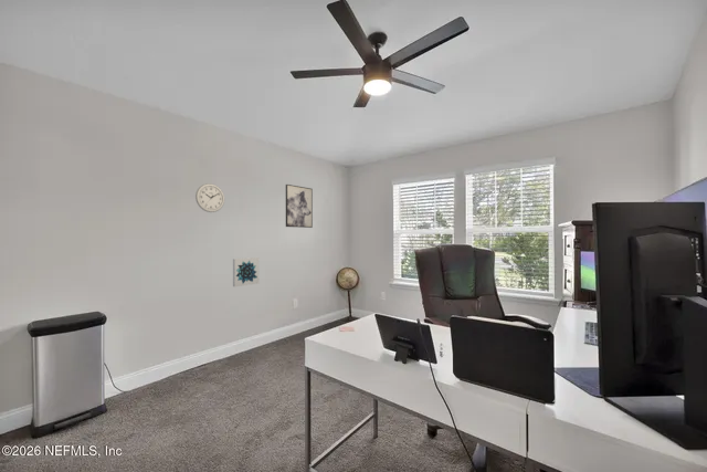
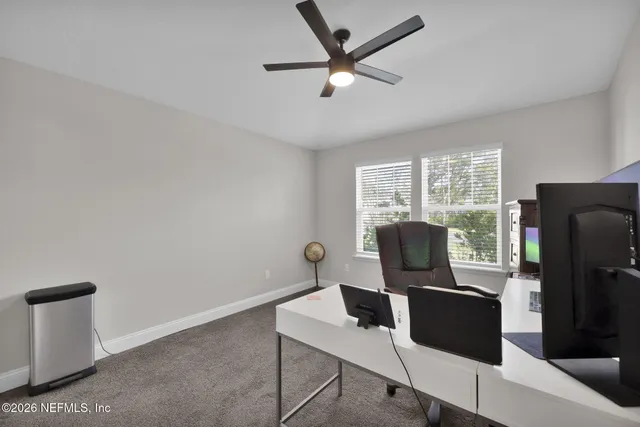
- wall art (246, 271)
- wall art (299, 207)
- wall clock (210, 198)
